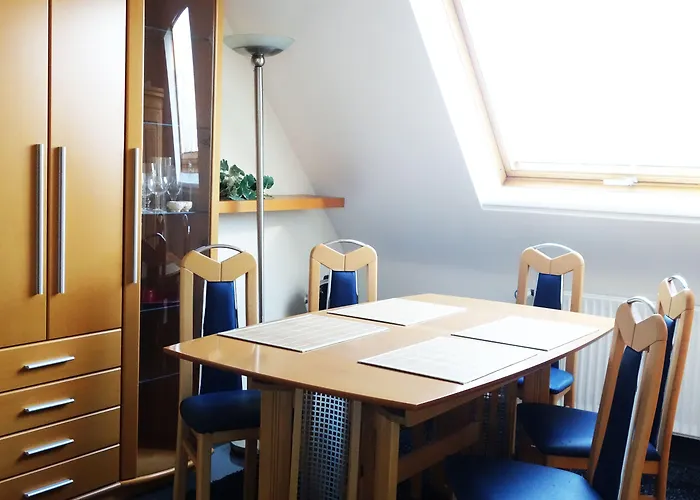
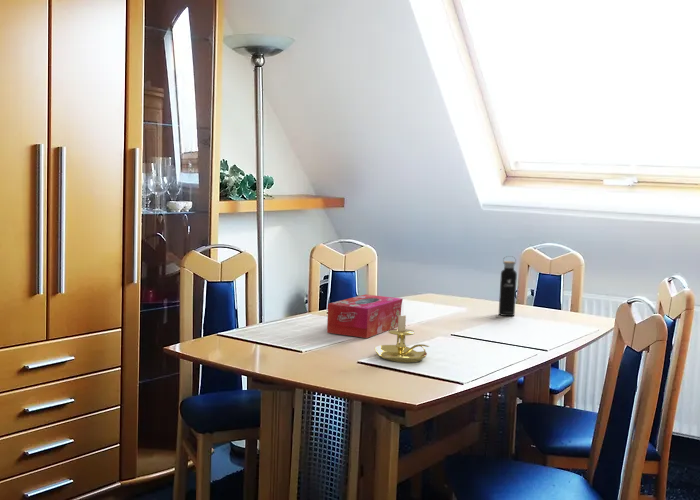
+ tissue box (366, 314)
+ water bottle (508, 285)
+ candle holder (404, 329)
